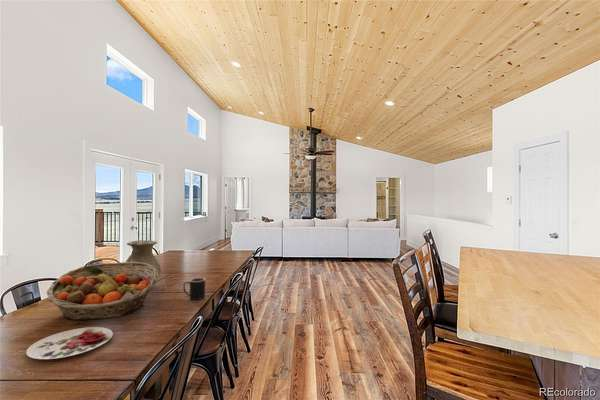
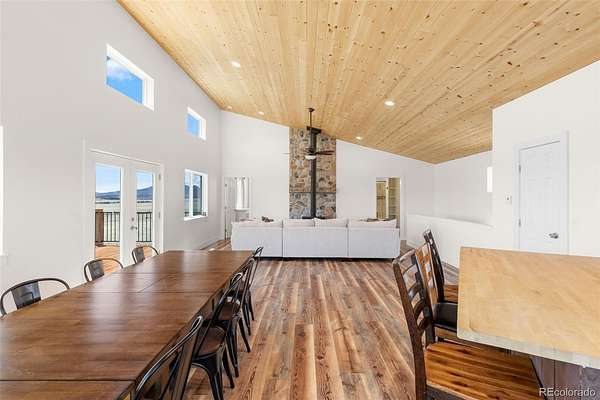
- fruit basket (106, 288)
- vase (140, 262)
- plate (72, 340)
- mug (194, 289)
